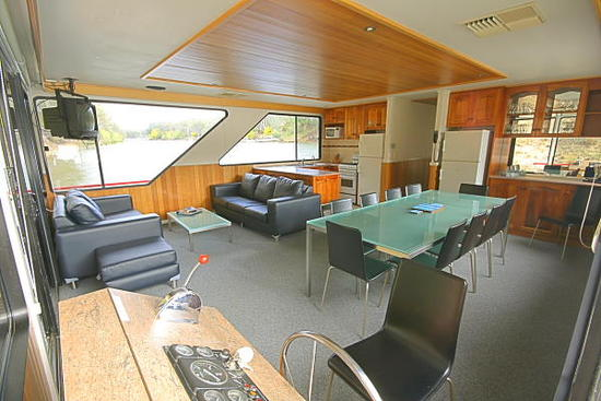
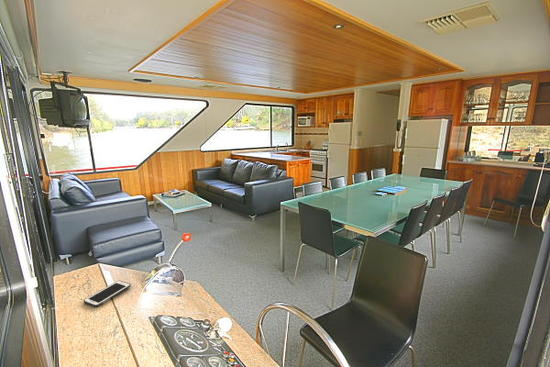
+ cell phone (108, 292)
